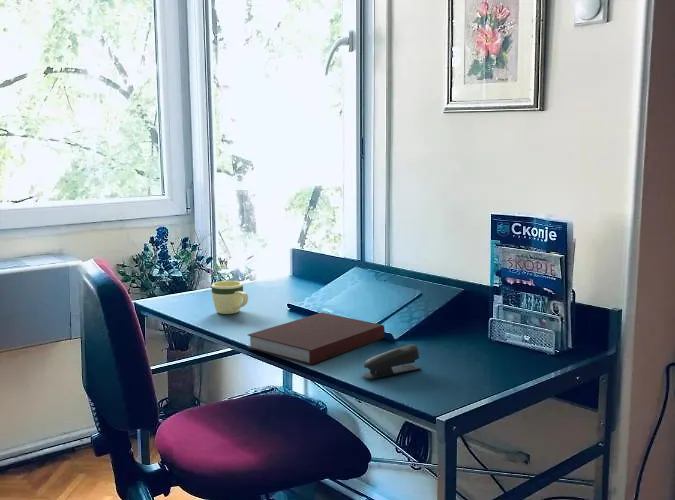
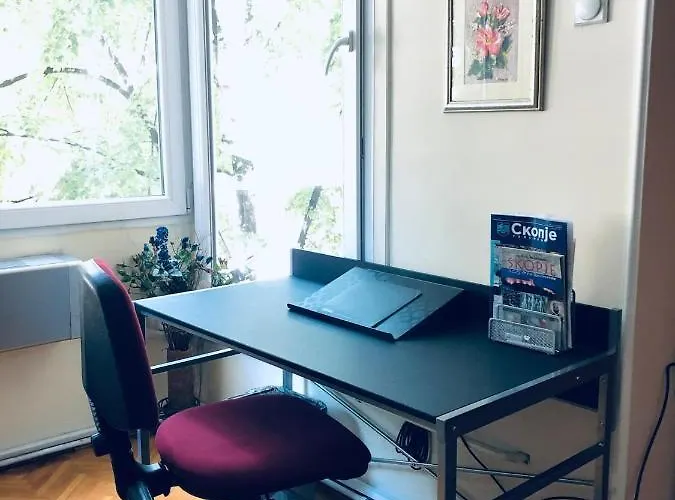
- notebook (317, 336)
- stapler (391, 360)
- mug (232, 298)
